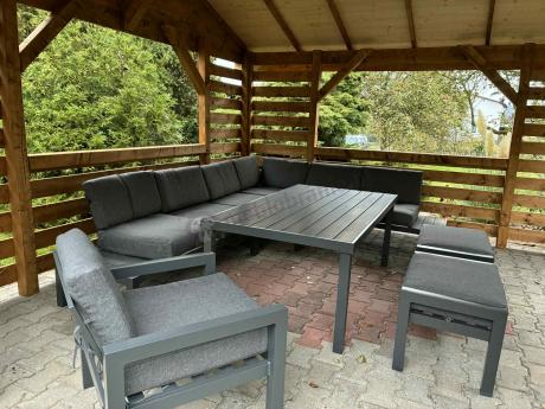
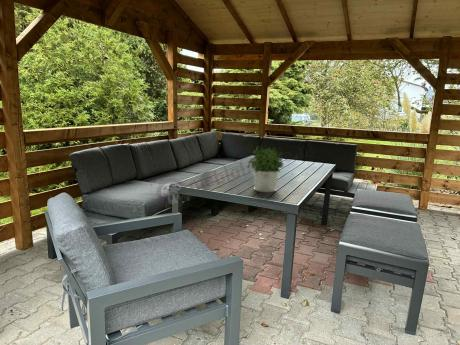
+ potted plant (263, 168)
